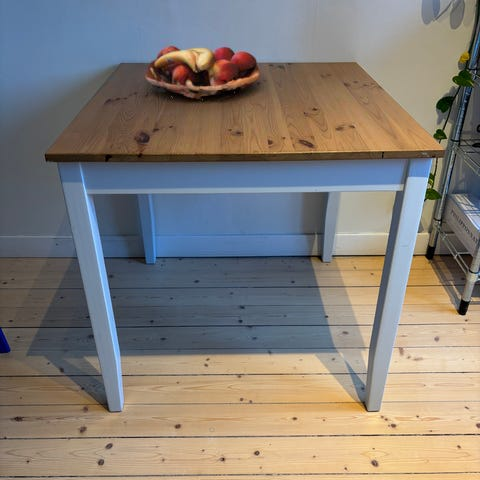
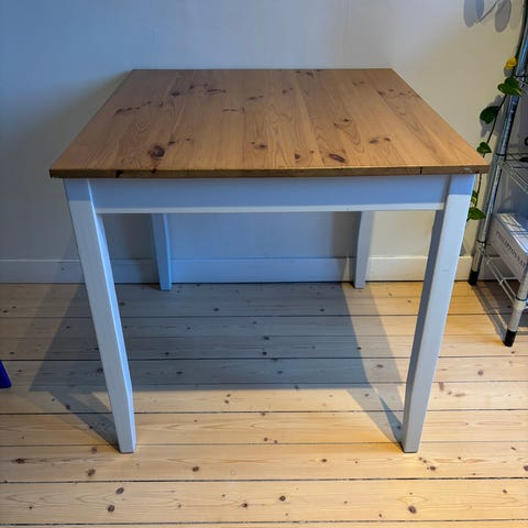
- fruit basket (203, 69)
